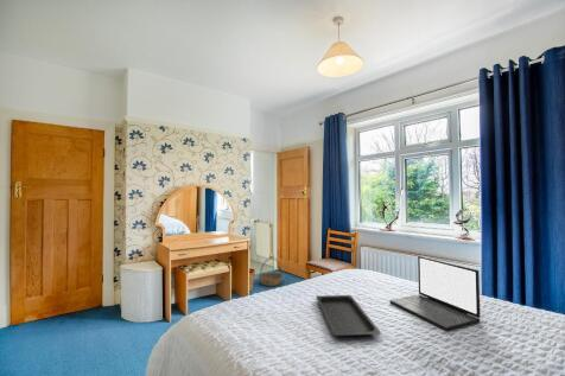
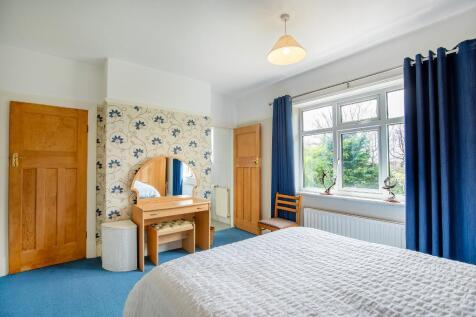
- laptop (431, 287)
- serving tray (343, 313)
- basket (271, 273)
